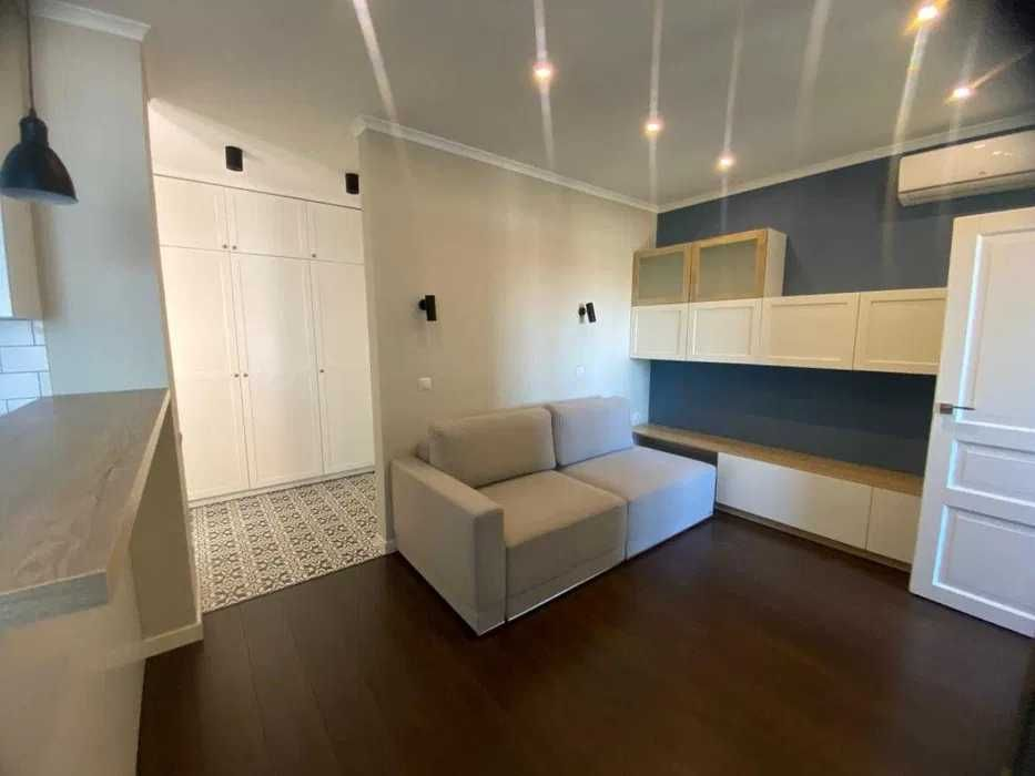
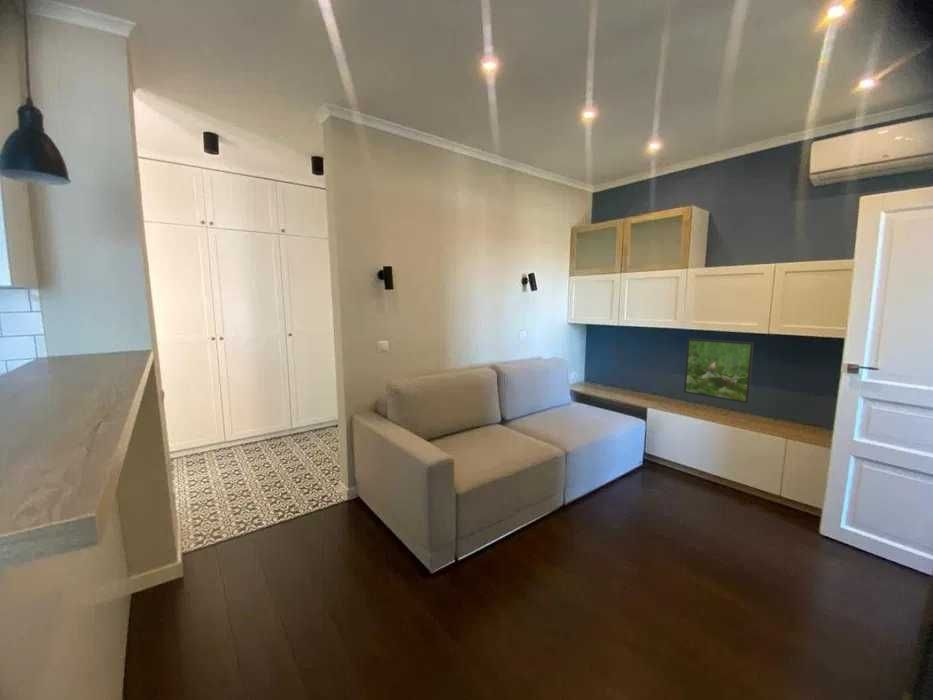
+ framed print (716, 369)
